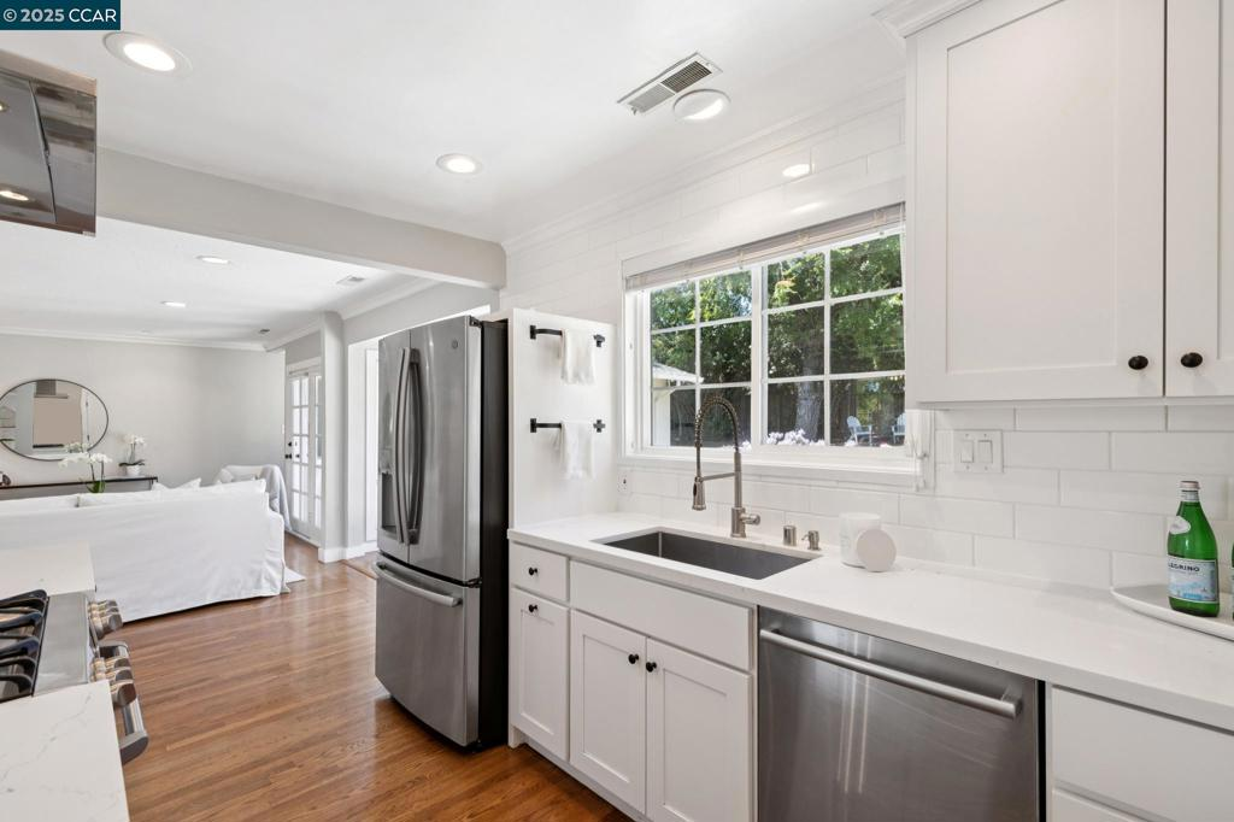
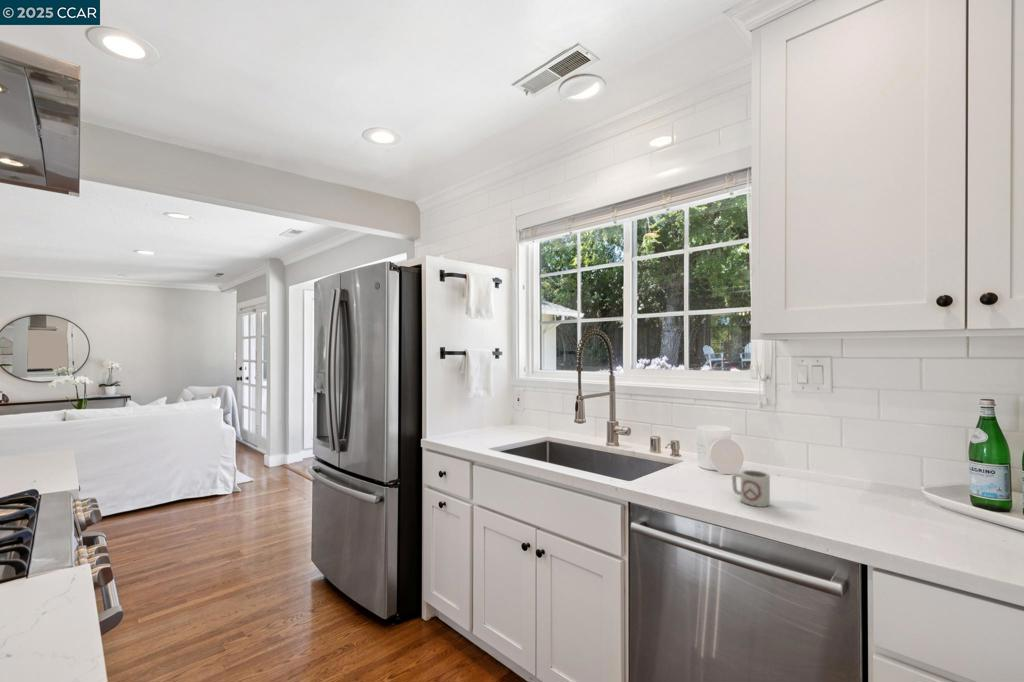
+ cup (750, 487)
